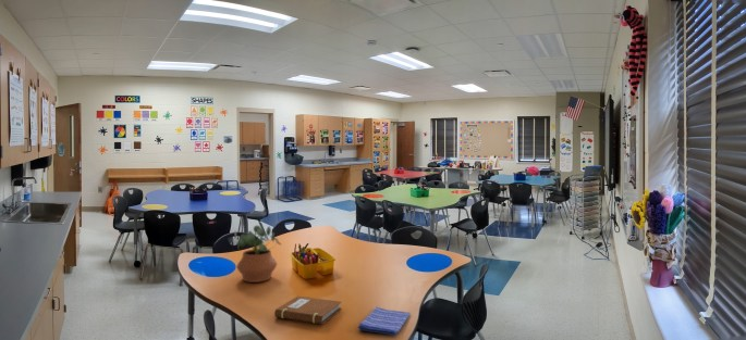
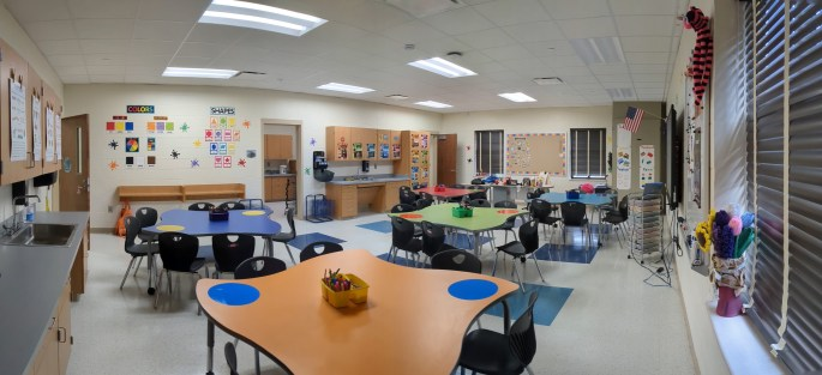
- notebook (307, 308)
- potted plant (260, 251)
- dish towel (384, 319)
